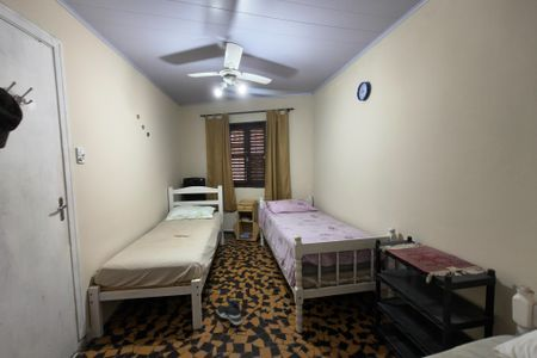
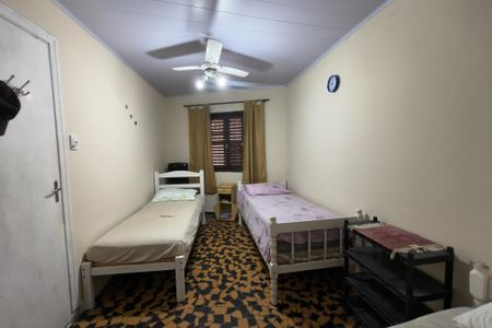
- sneaker (229, 307)
